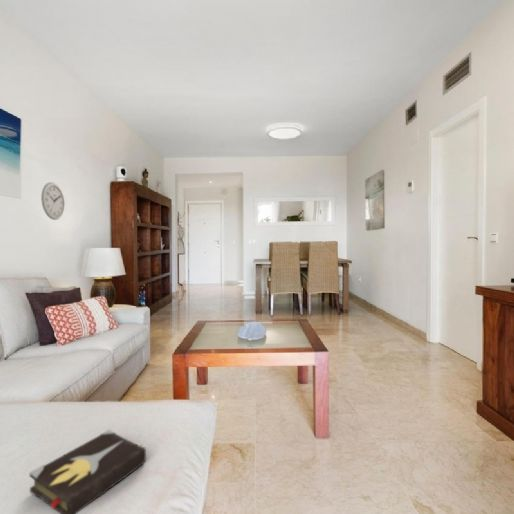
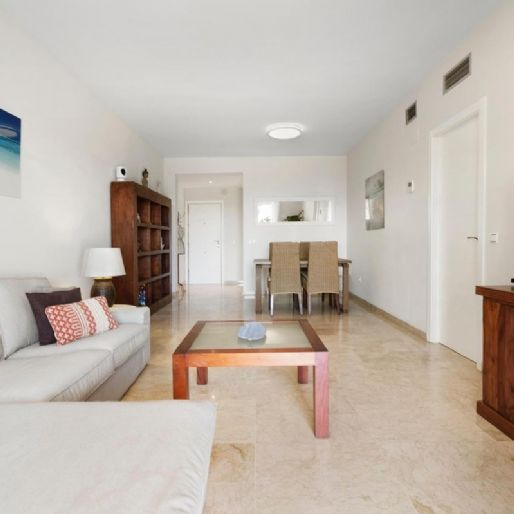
- hardback book (91, 466)
- wall clock (54, 201)
